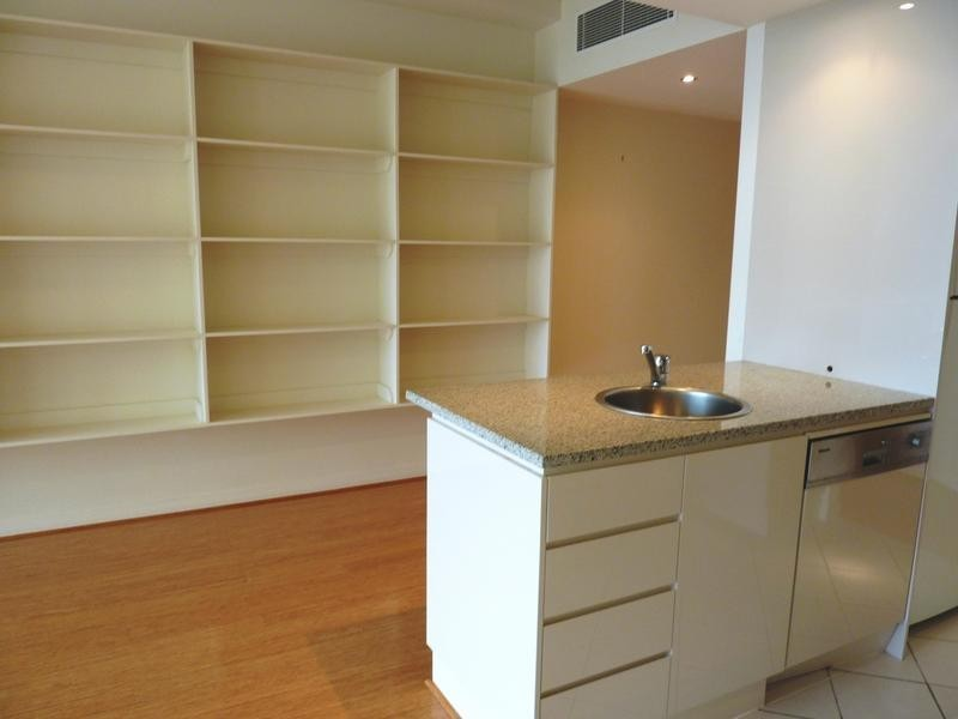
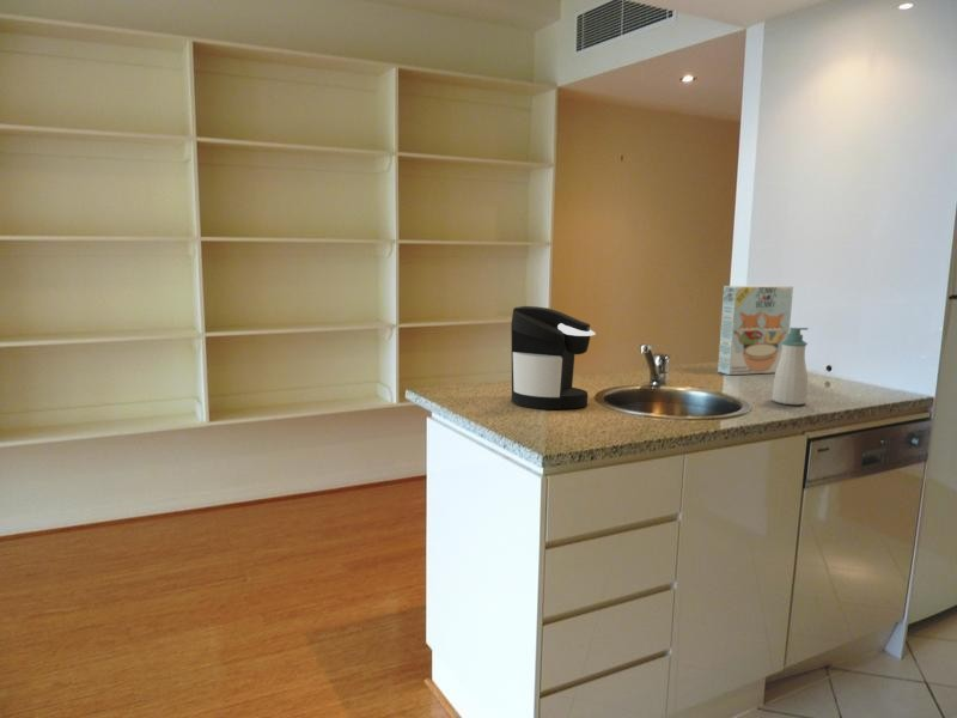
+ coffee maker (551, 355)
+ cereal box (755, 329)
+ soap bottle (792, 365)
